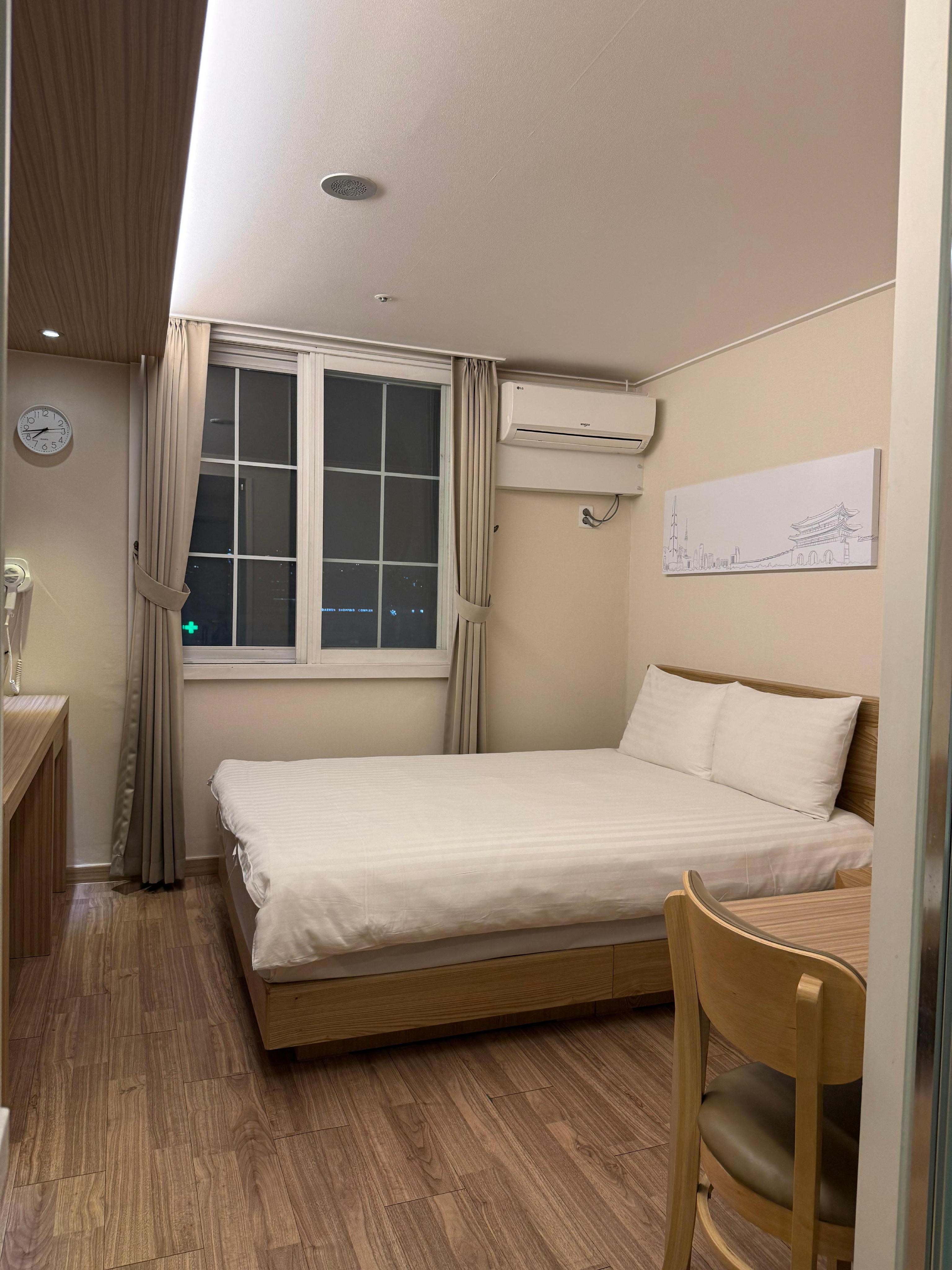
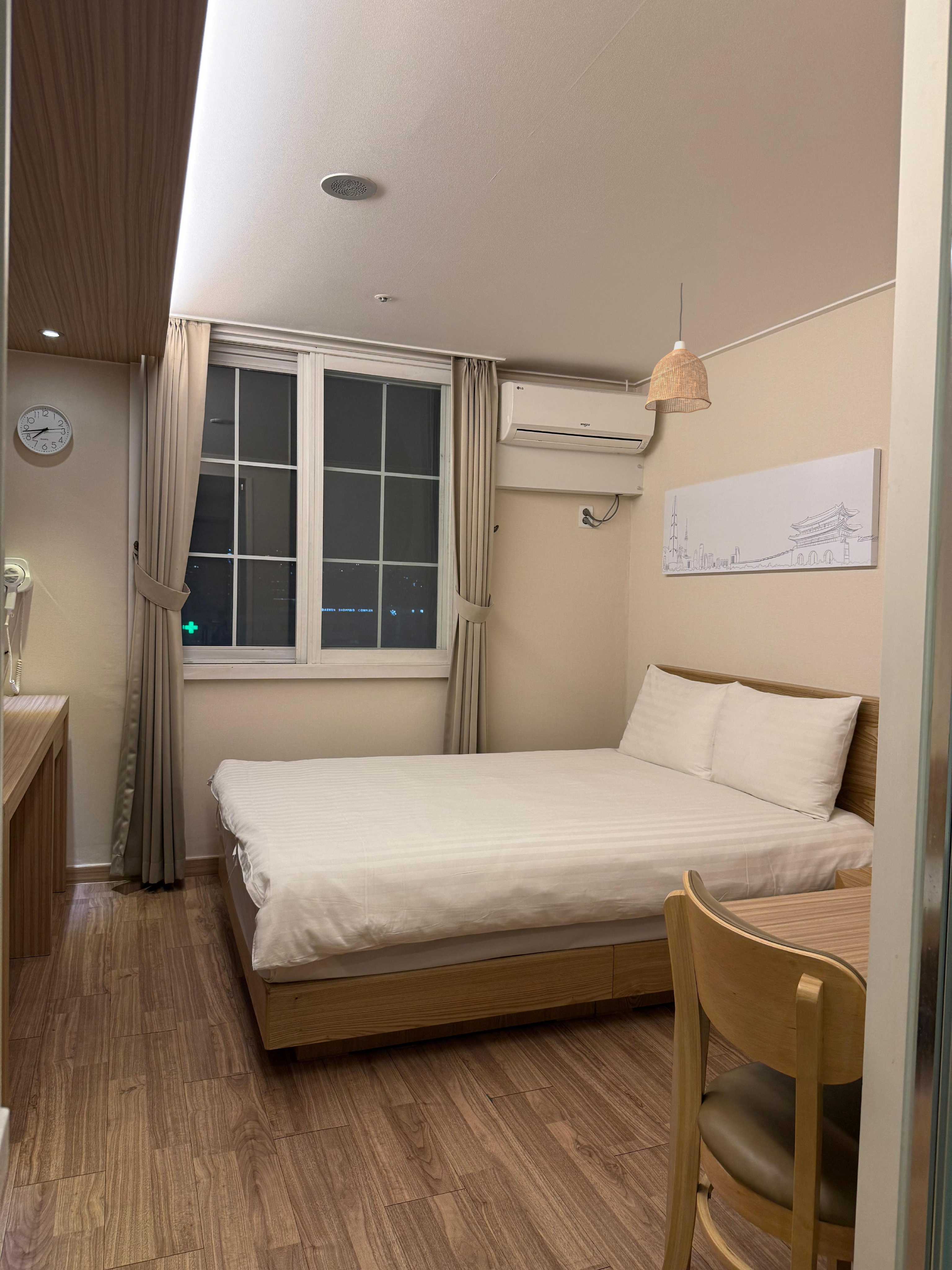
+ pendant lamp (680, 345)
